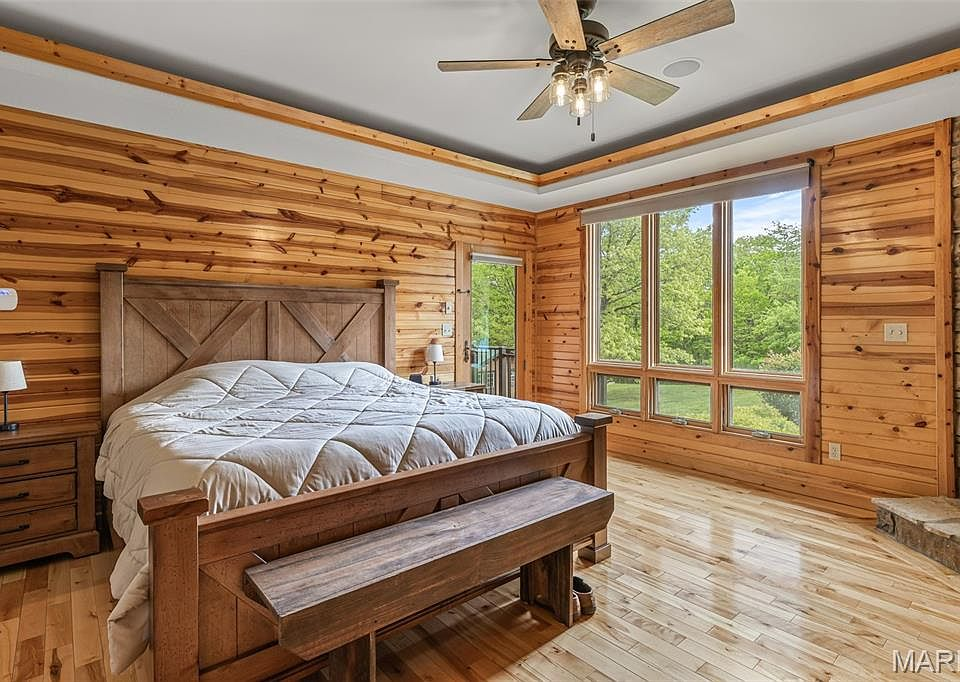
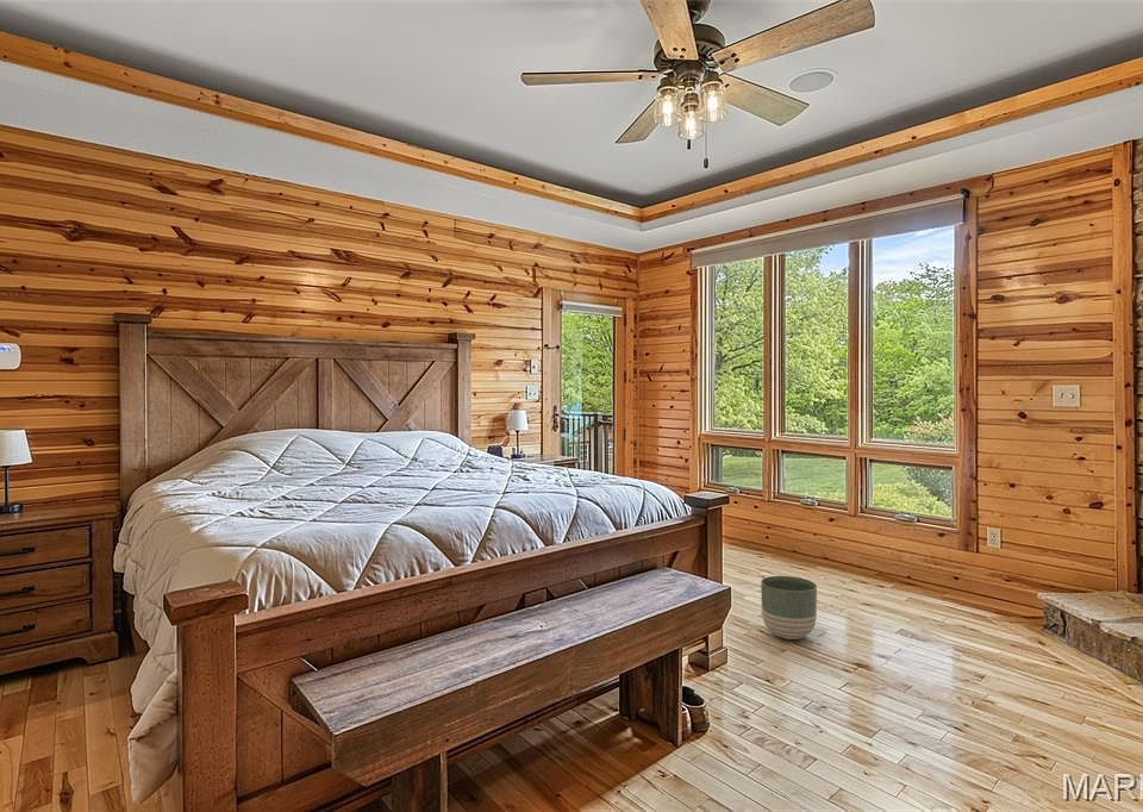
+ planter (788, 610)
